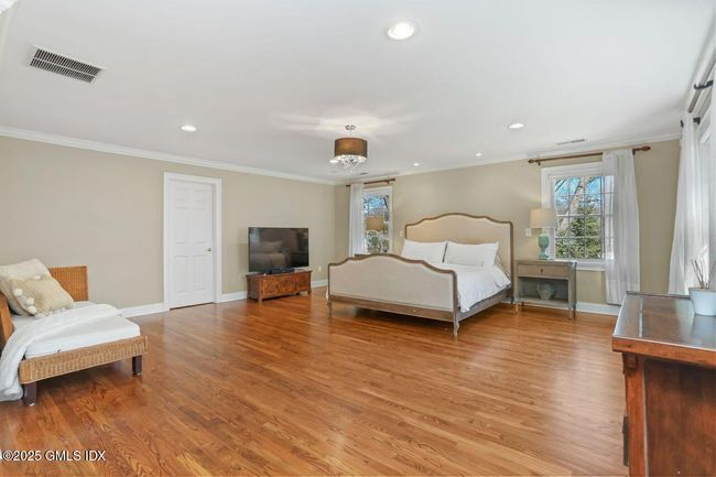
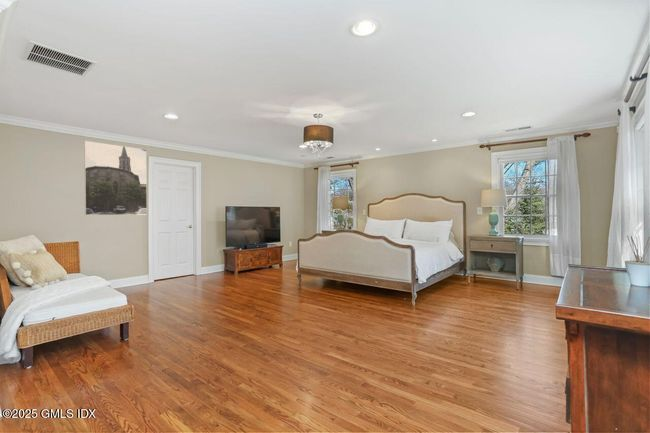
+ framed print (117, 180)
